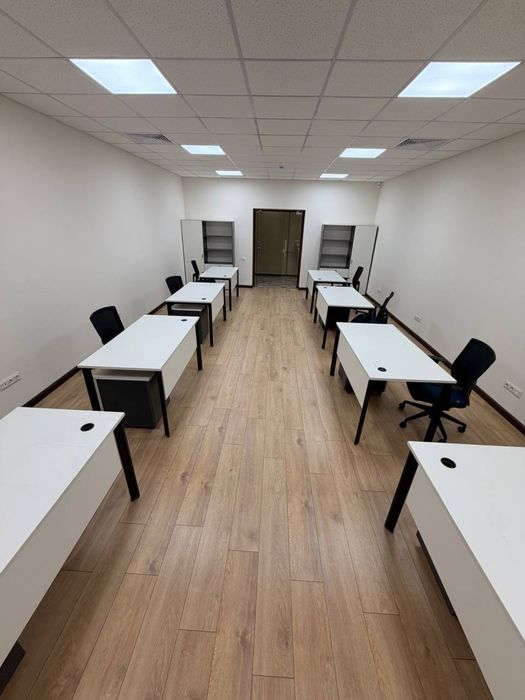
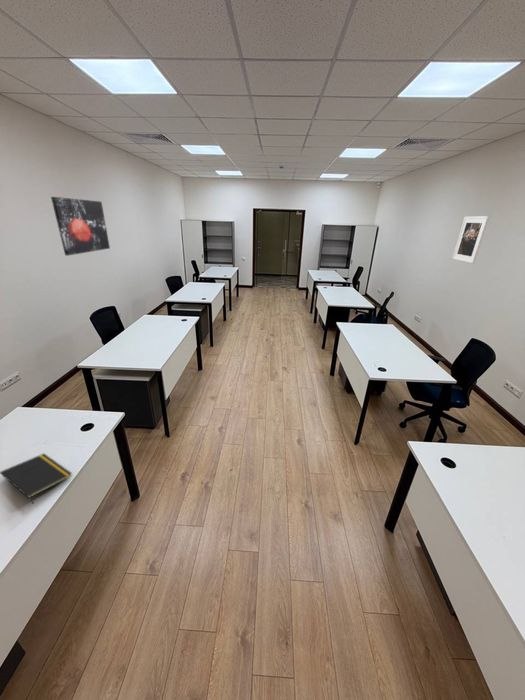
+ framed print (469, 239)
+ notepad (36, 473)
+ wall art (84, 226)
